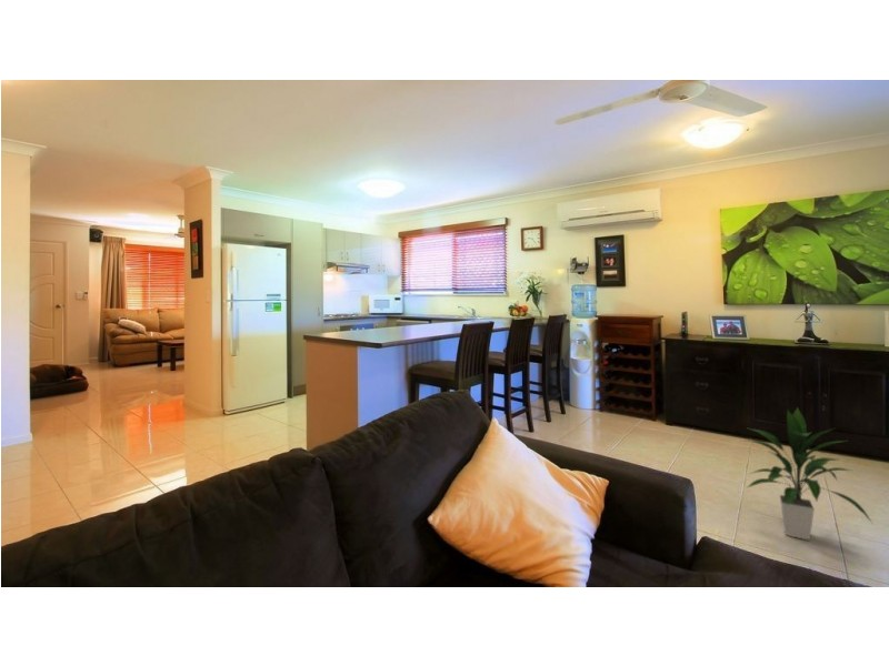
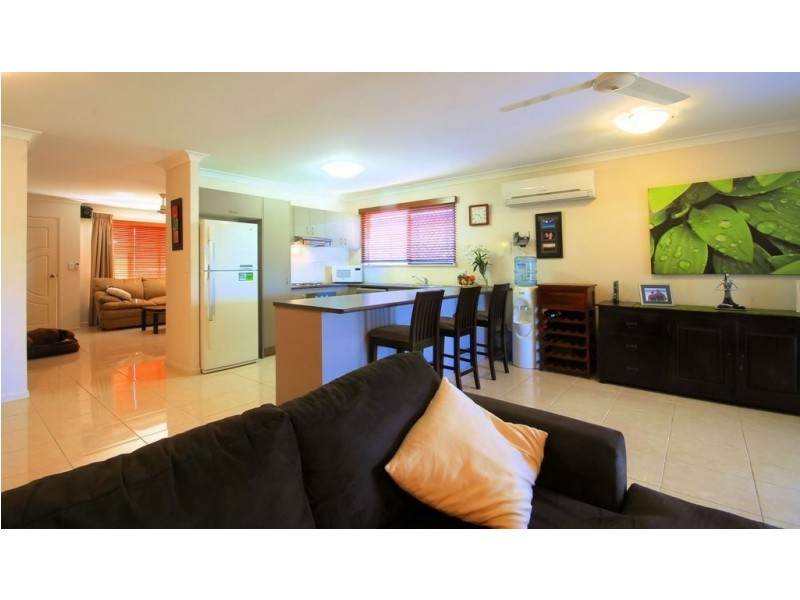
- indoor plant (799, 474)
